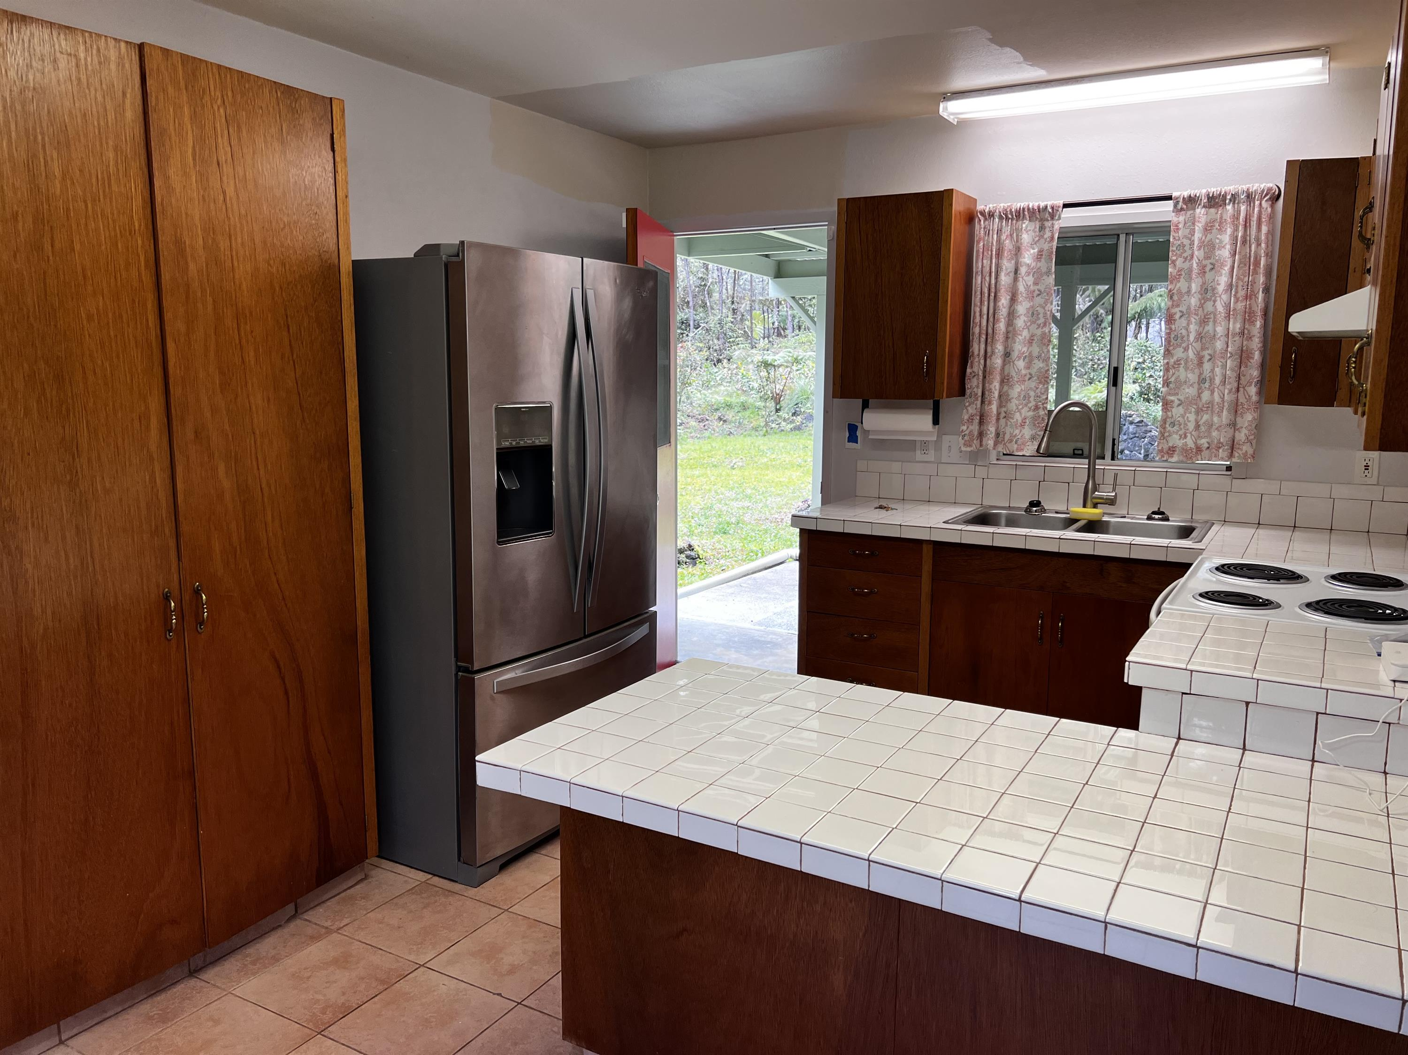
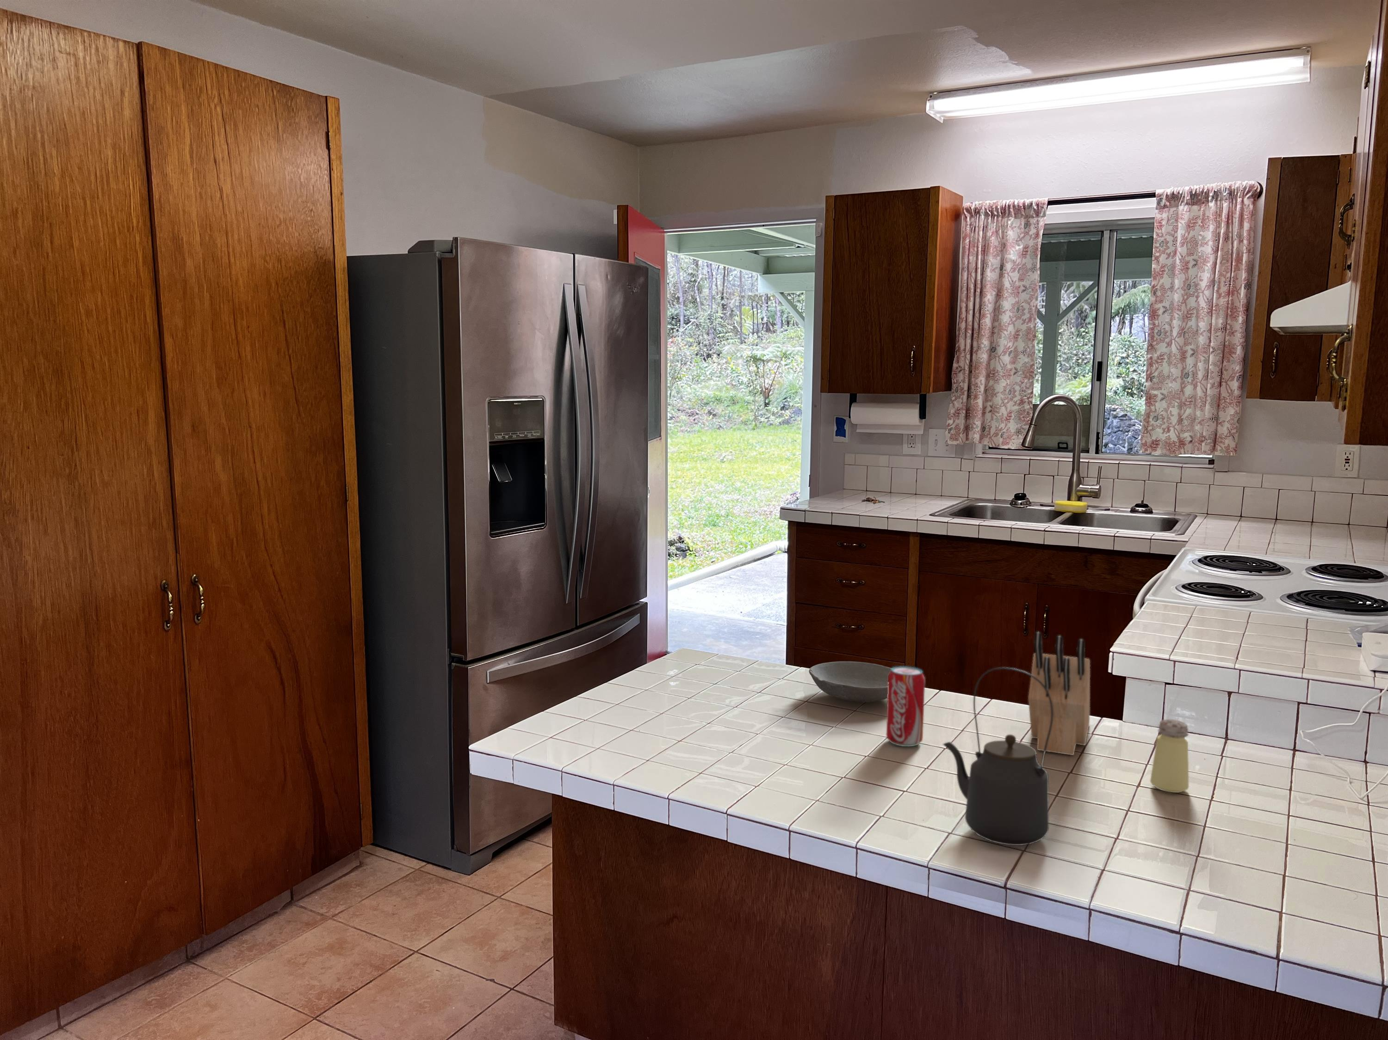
+ kettle (995, 748)
+ beverage can (905, 706)
+ bowl (857, 684)
+ knife block (1061, 683)
+ saltshaker (1171, 754)
